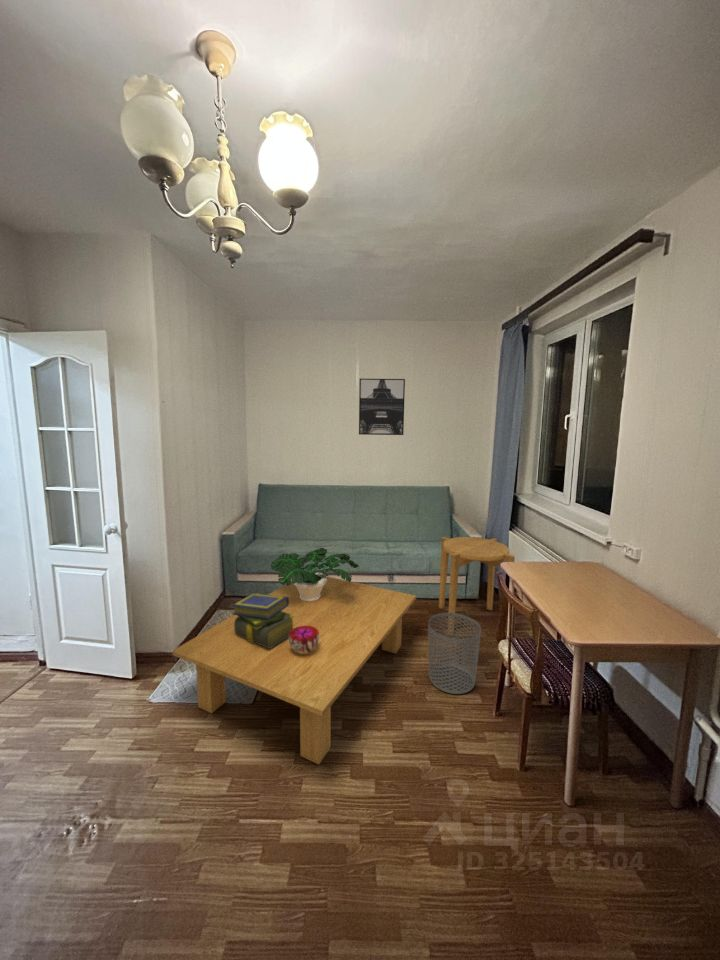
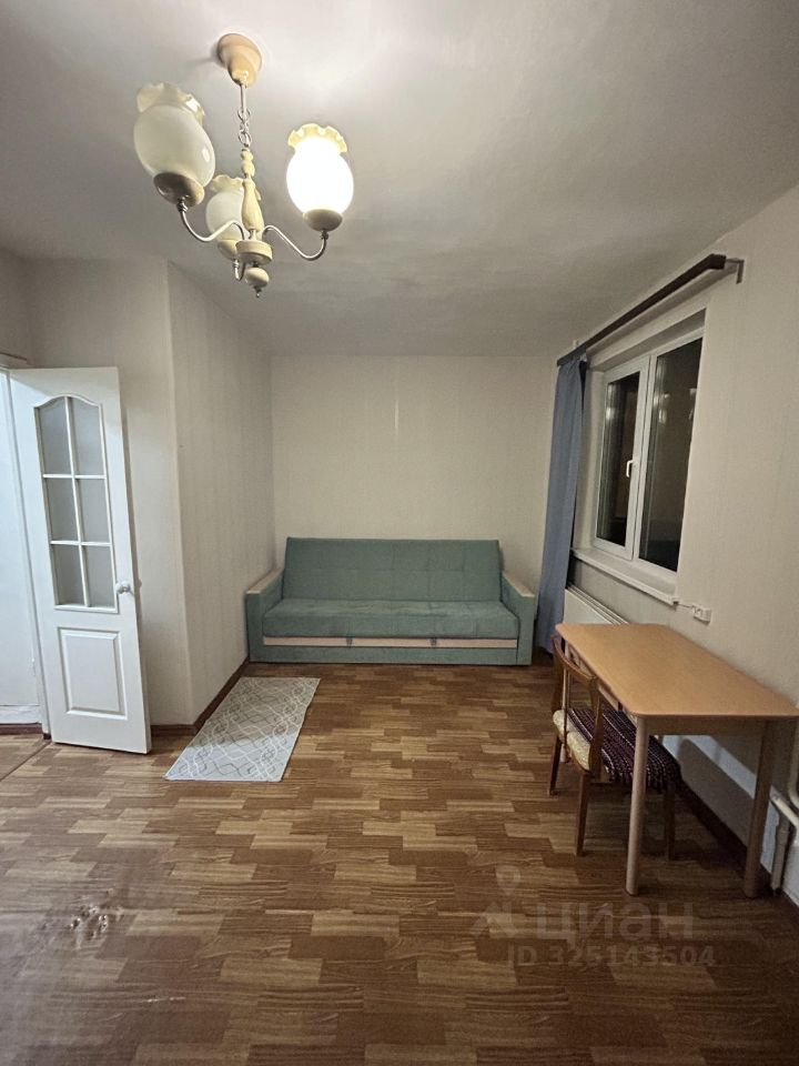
- potted plant (318, 578)
- stack of books (262, 617)
- waste bin (452, 652)
- coffee table (314, 648)
- wall art (381, 407)
- side table (488, 583)
- decorative bowl (304, 641)
